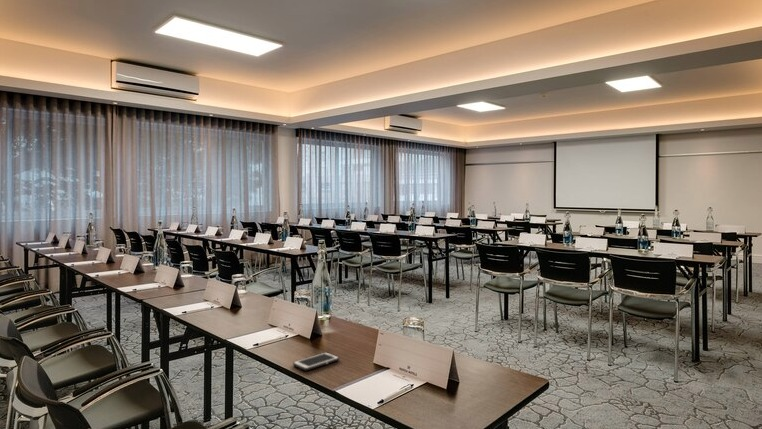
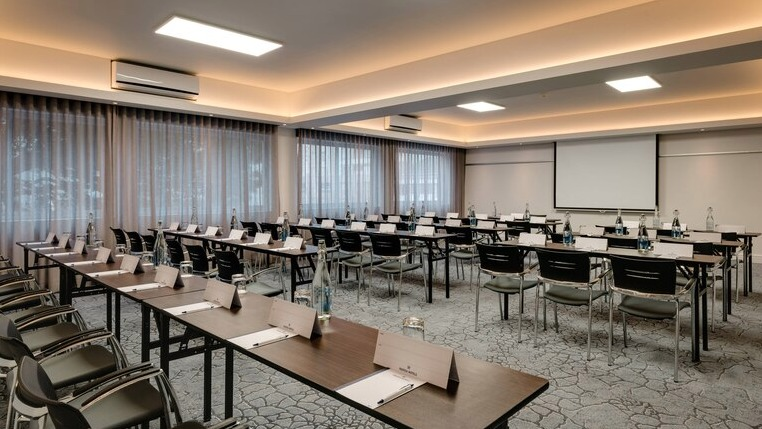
- cell phone (316, 361)
